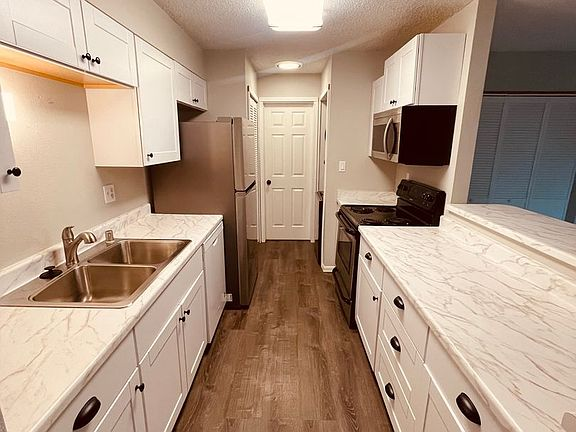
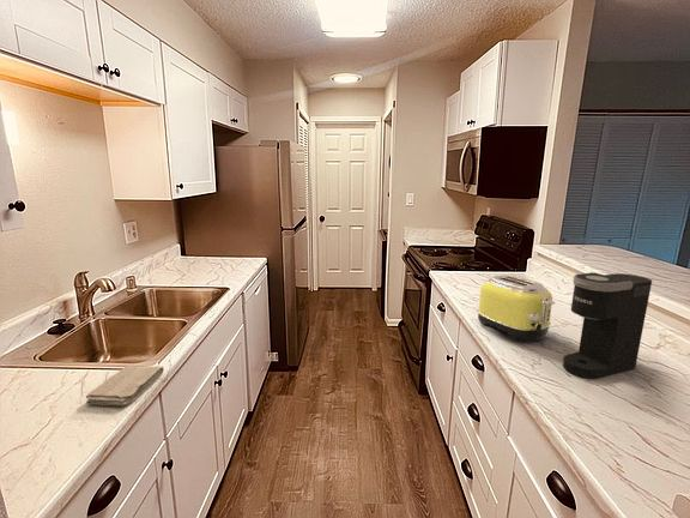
+ toaster (515, 306)
+ coffee maker (605, 321)
+ washcloth (126, 383)
